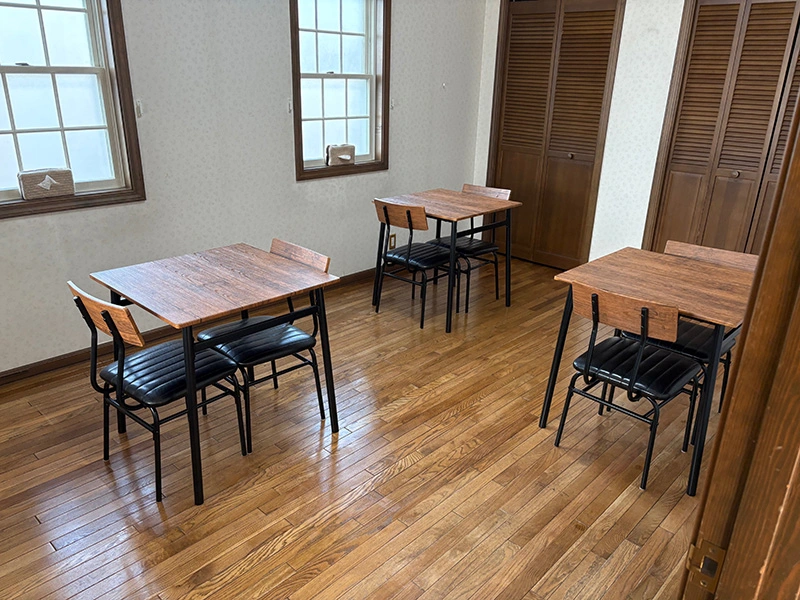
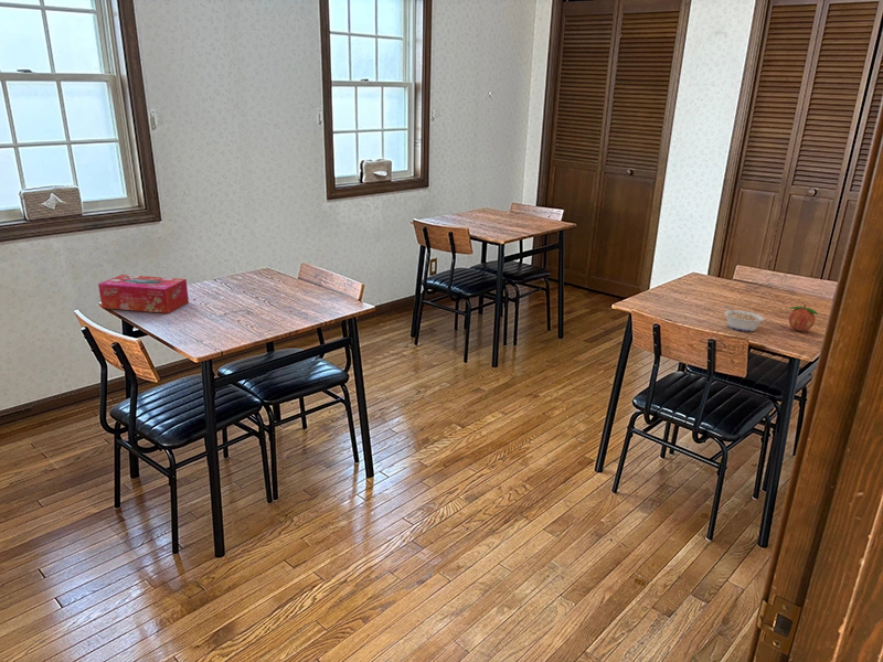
+ fruit (802, 317)
+ legume (741, 320)
+ tissue box (145, 292)
